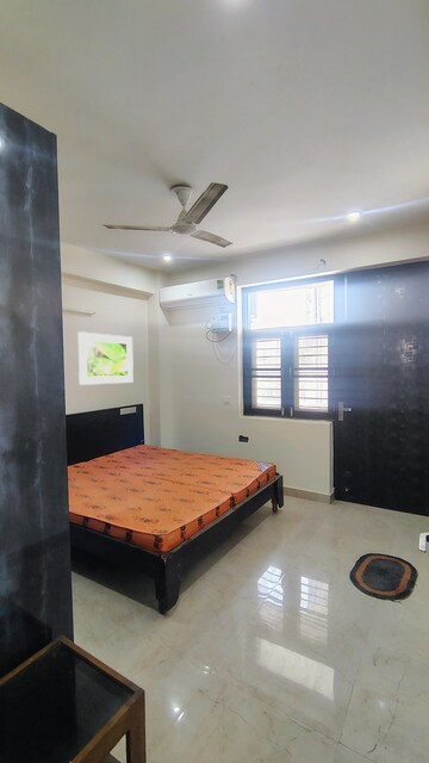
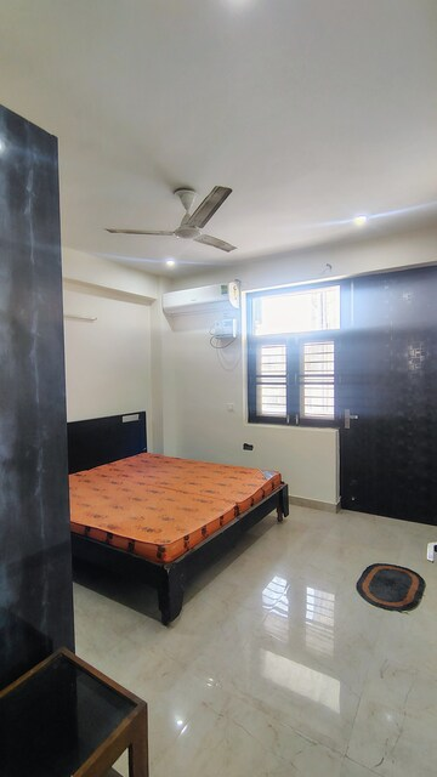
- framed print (107, 359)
